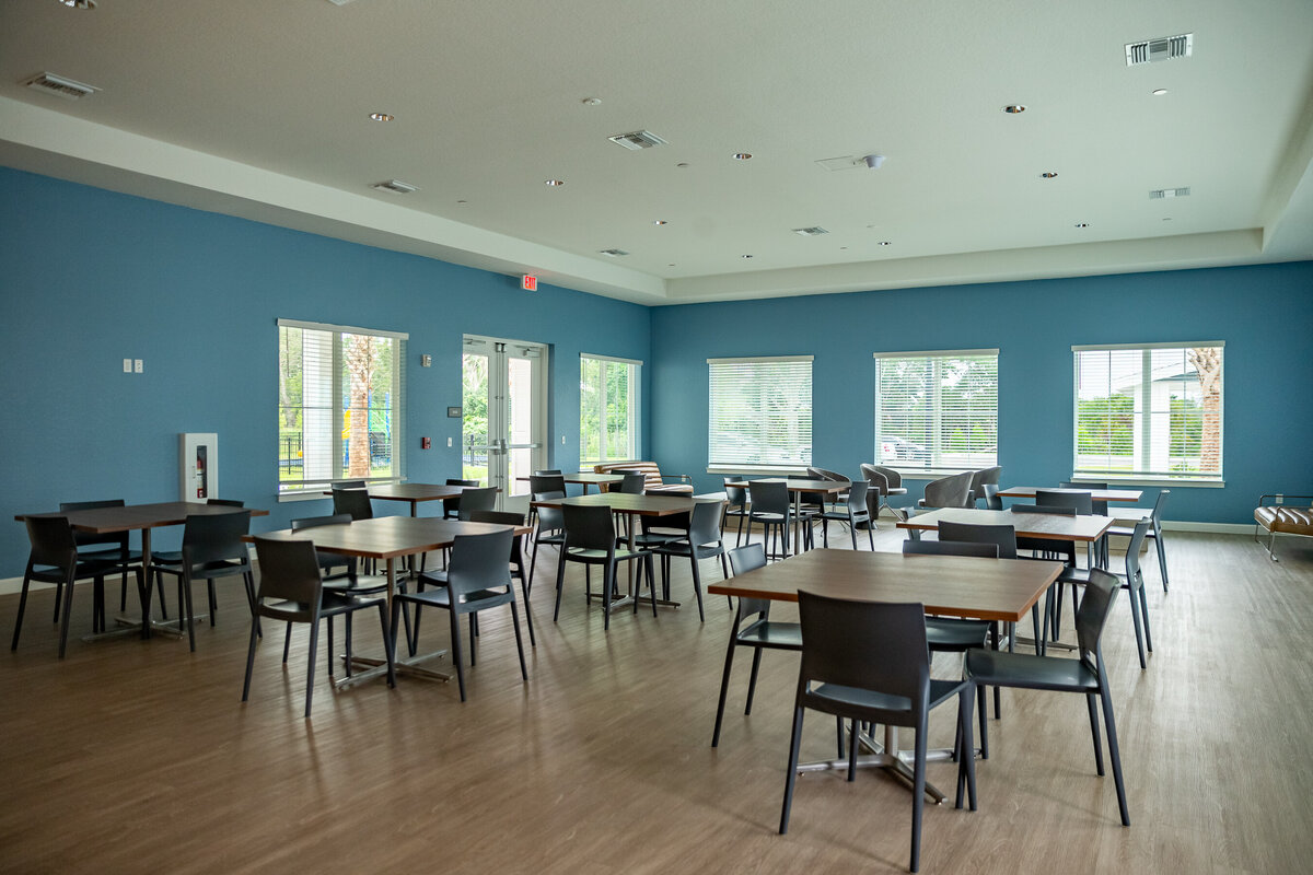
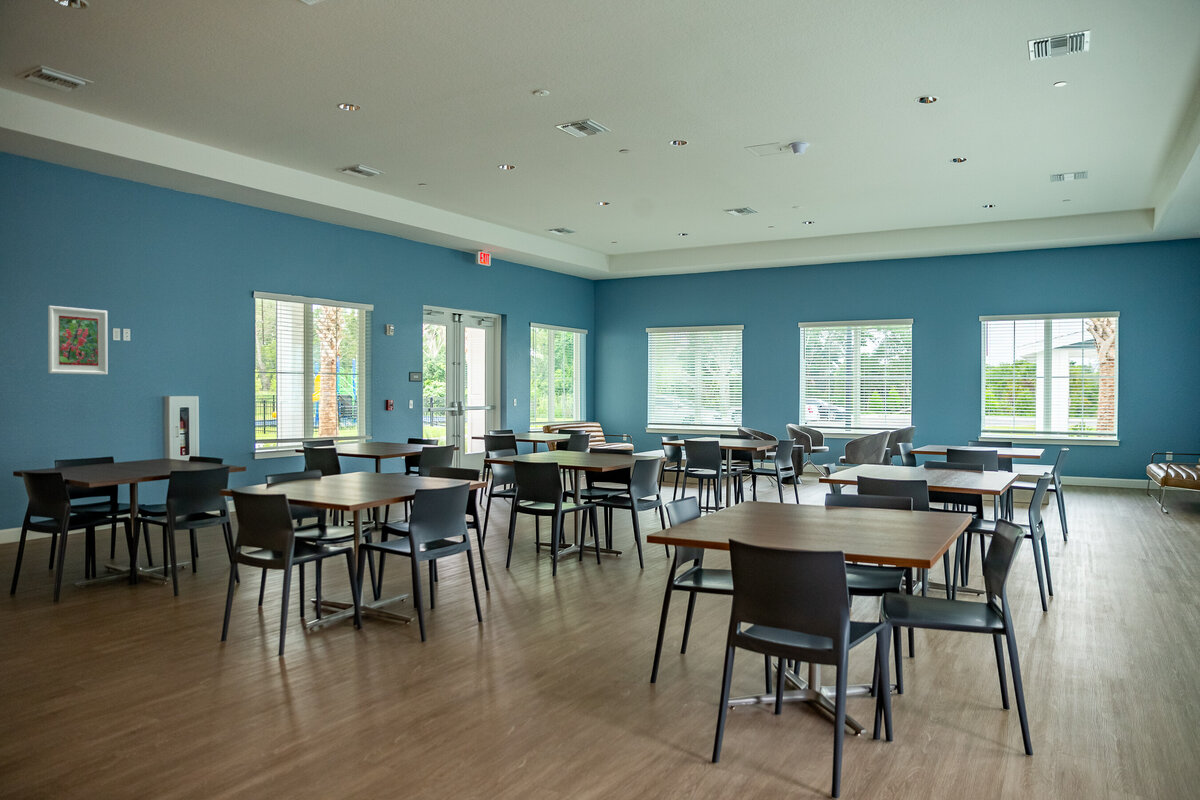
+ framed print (78, 341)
